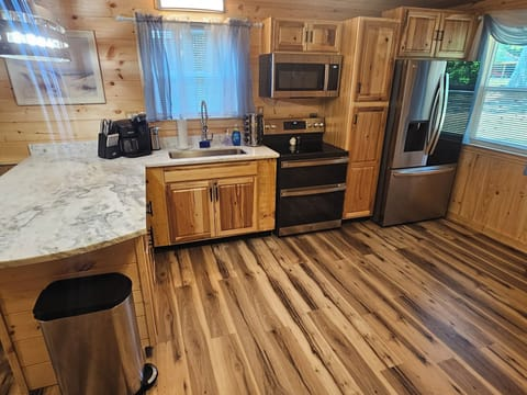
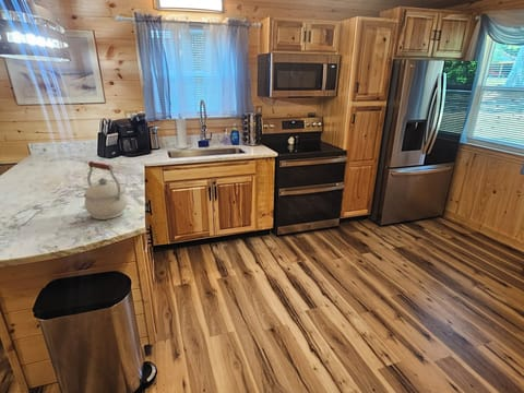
+ kettle (102, 188)
